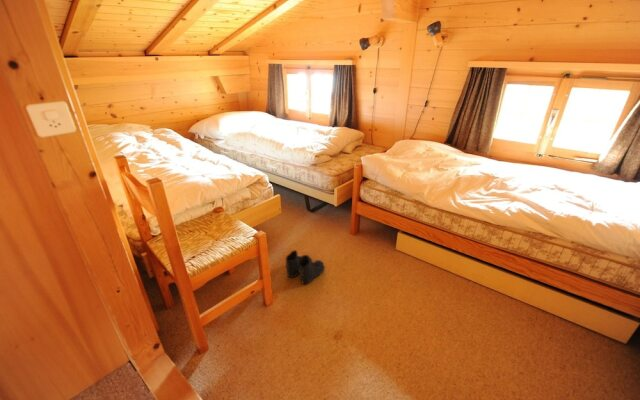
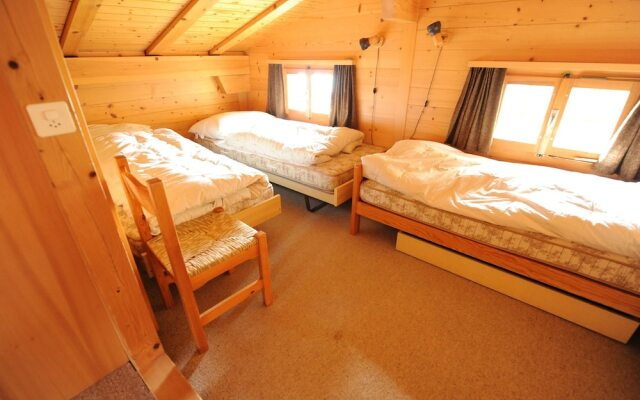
- boots (305, 261)
